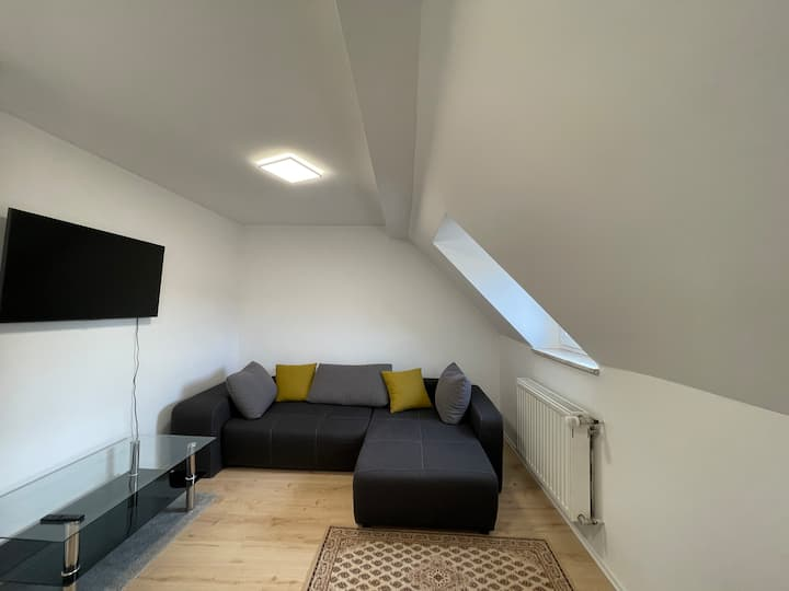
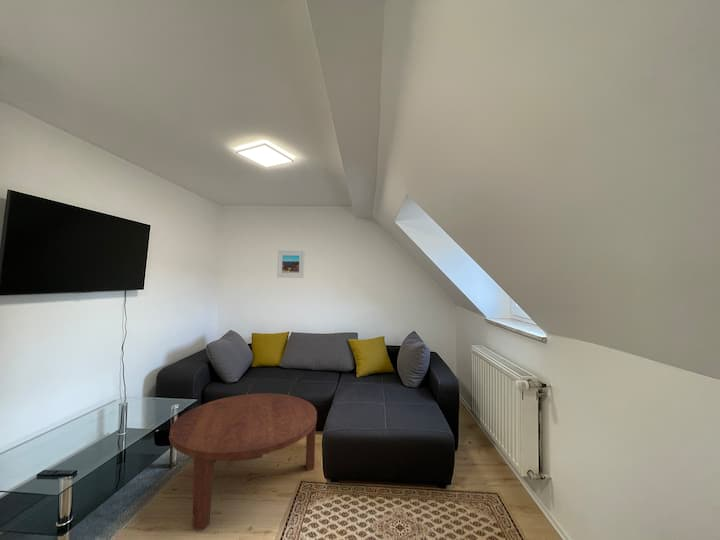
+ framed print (290, 264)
+ coffee table (247, 447)
